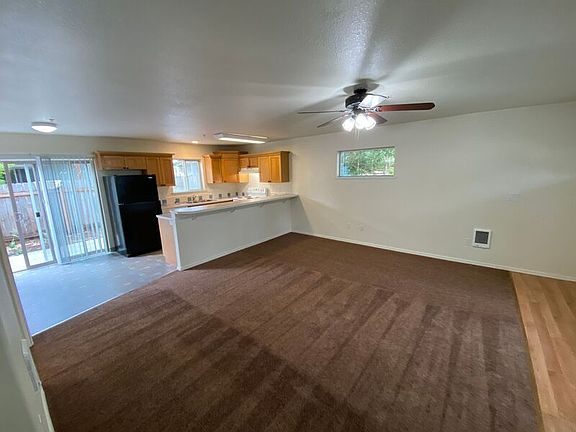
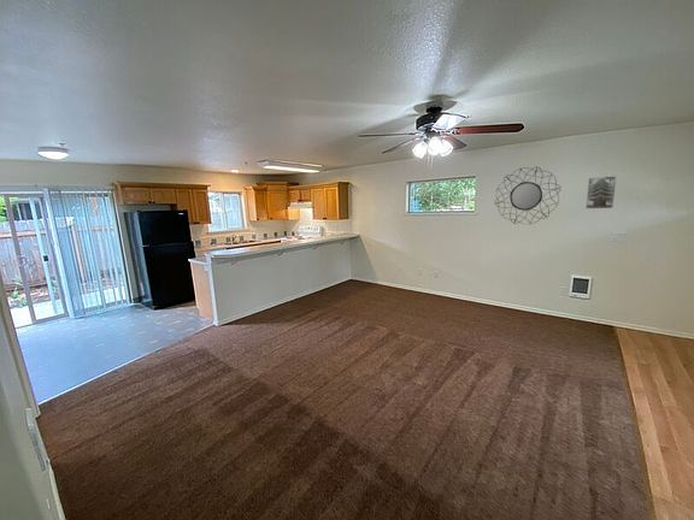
+ home mirror (525, 196)
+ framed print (600, 193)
